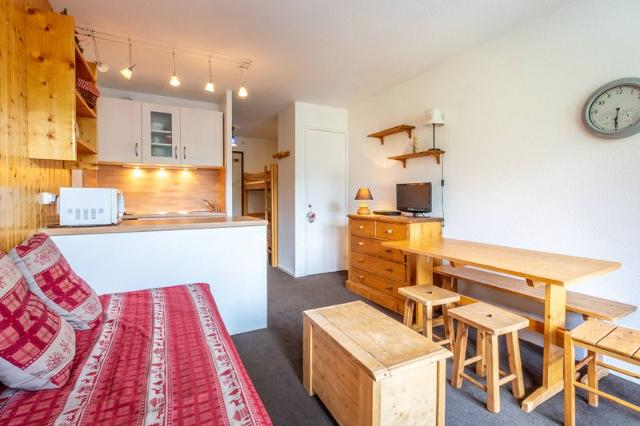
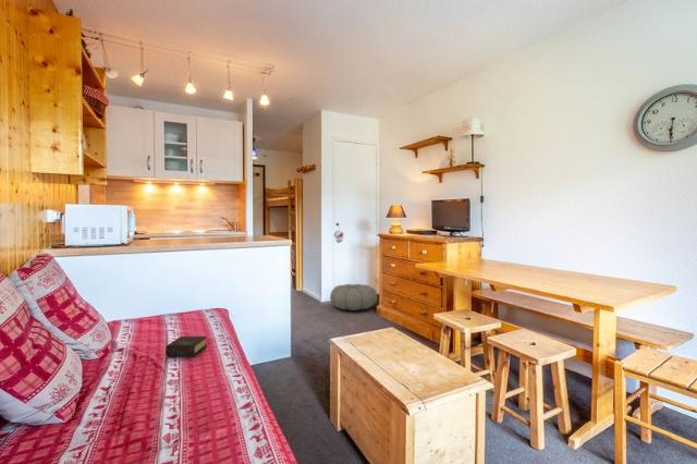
+ pouf (353, 296)
+ book (186, 346)
